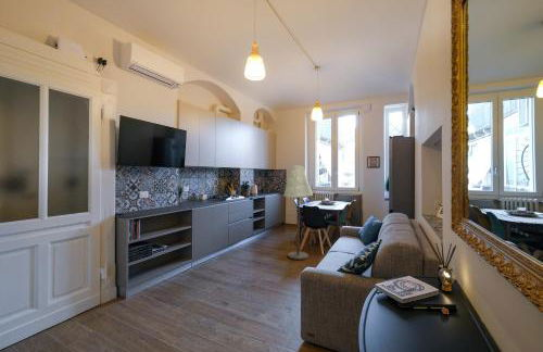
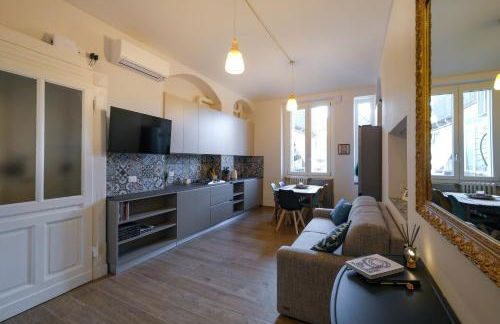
- floor lamp (298, 210)
